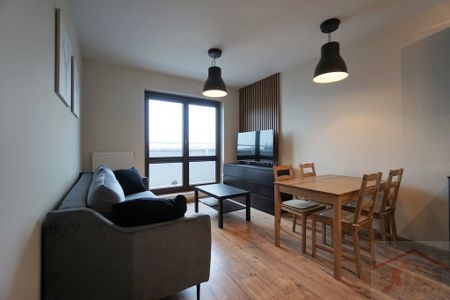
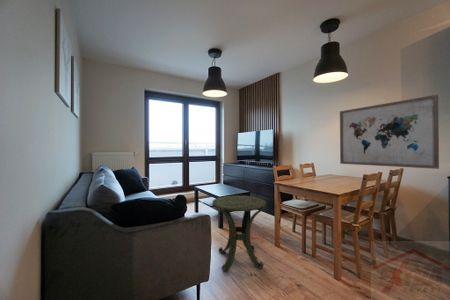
+ wall art (380, 135)
+ side table (239, 230)
